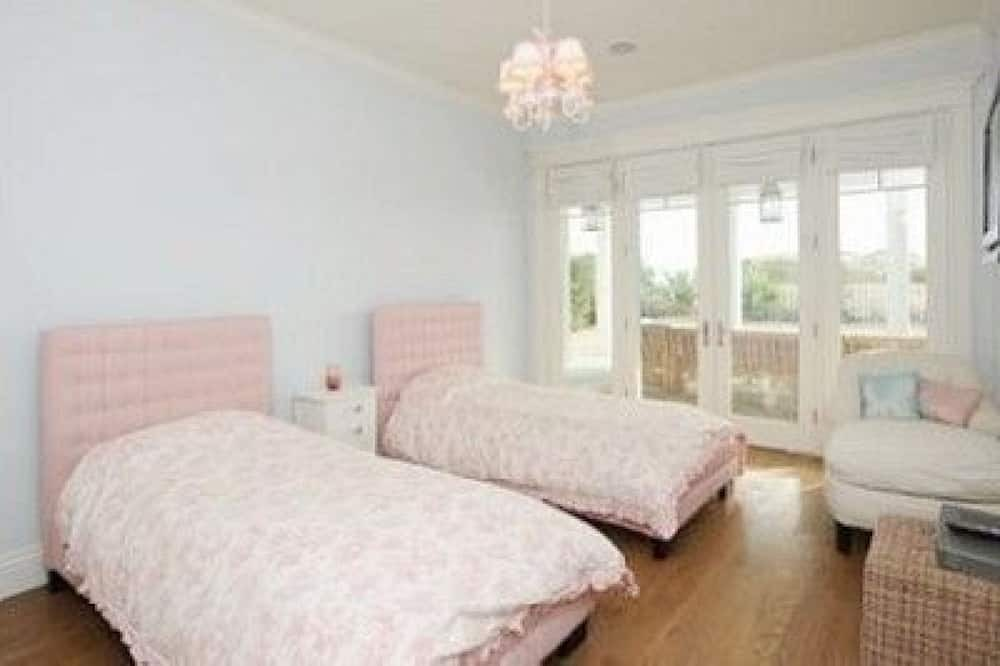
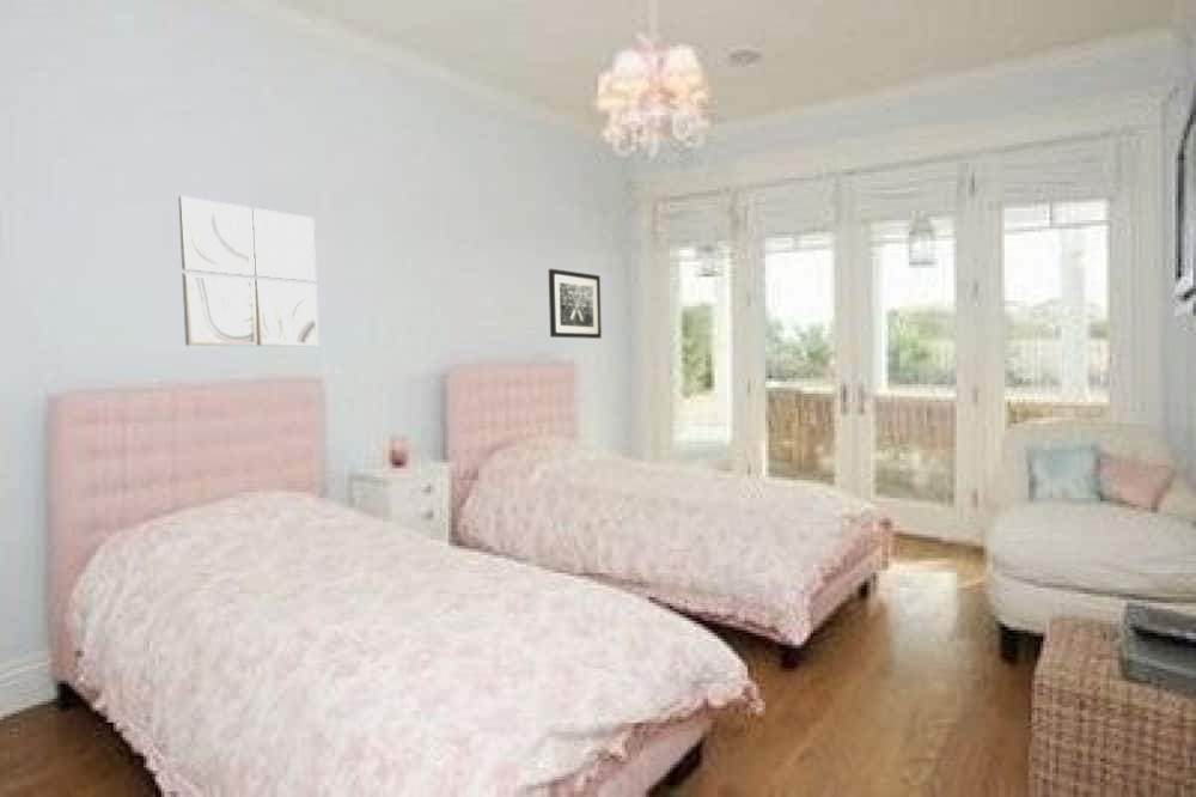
+ wall art (575, 305)
+ wall art (255, 275)
